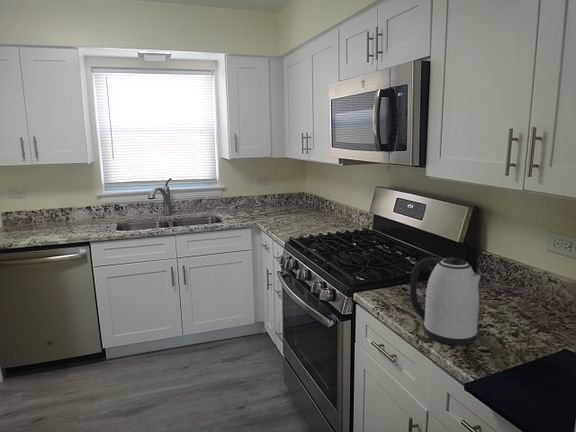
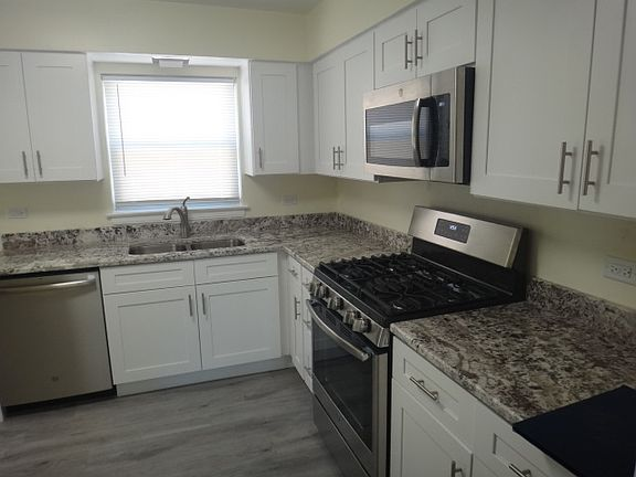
- kettle (442, 294)
